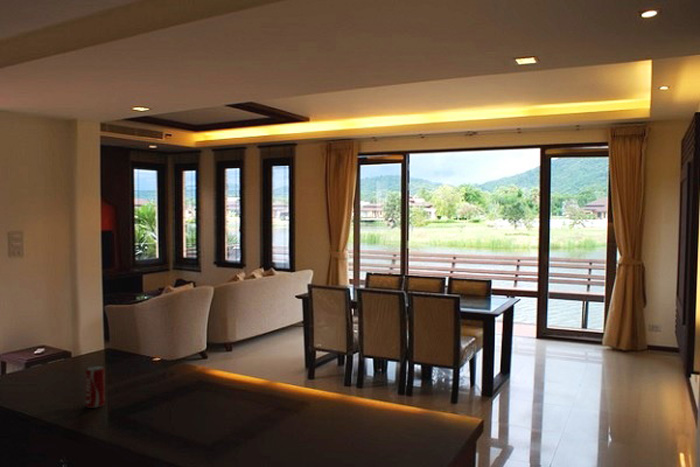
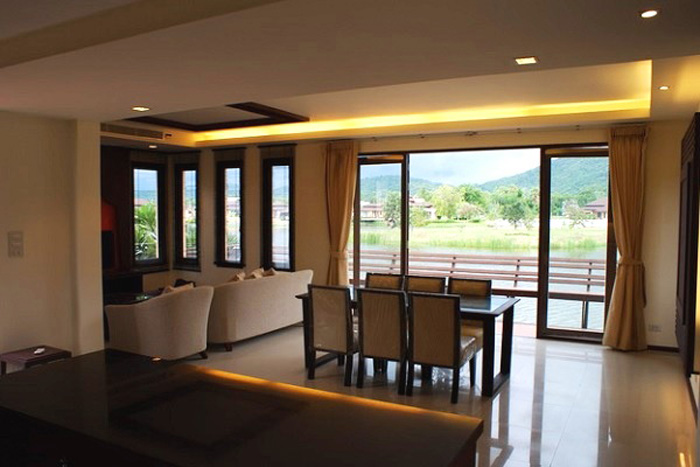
- beverage can (95, 386)
